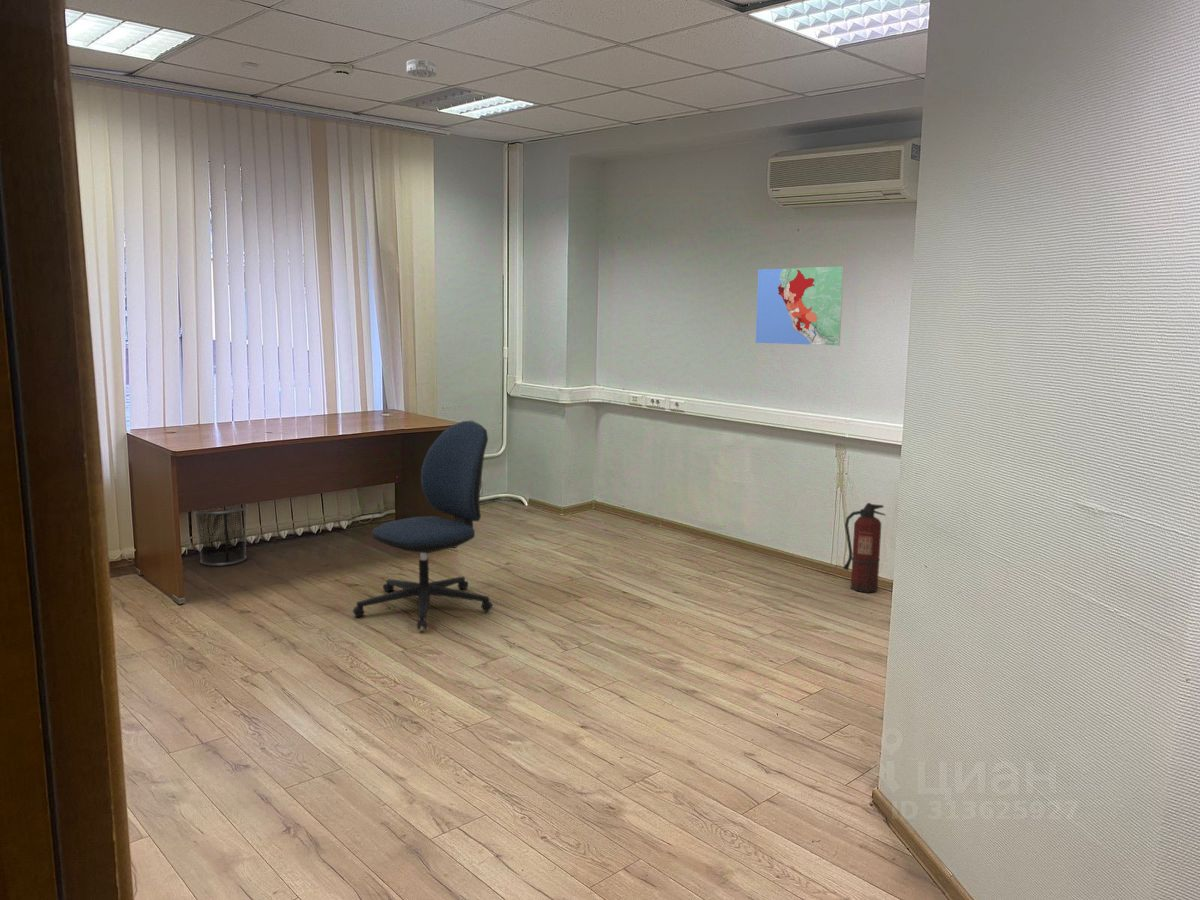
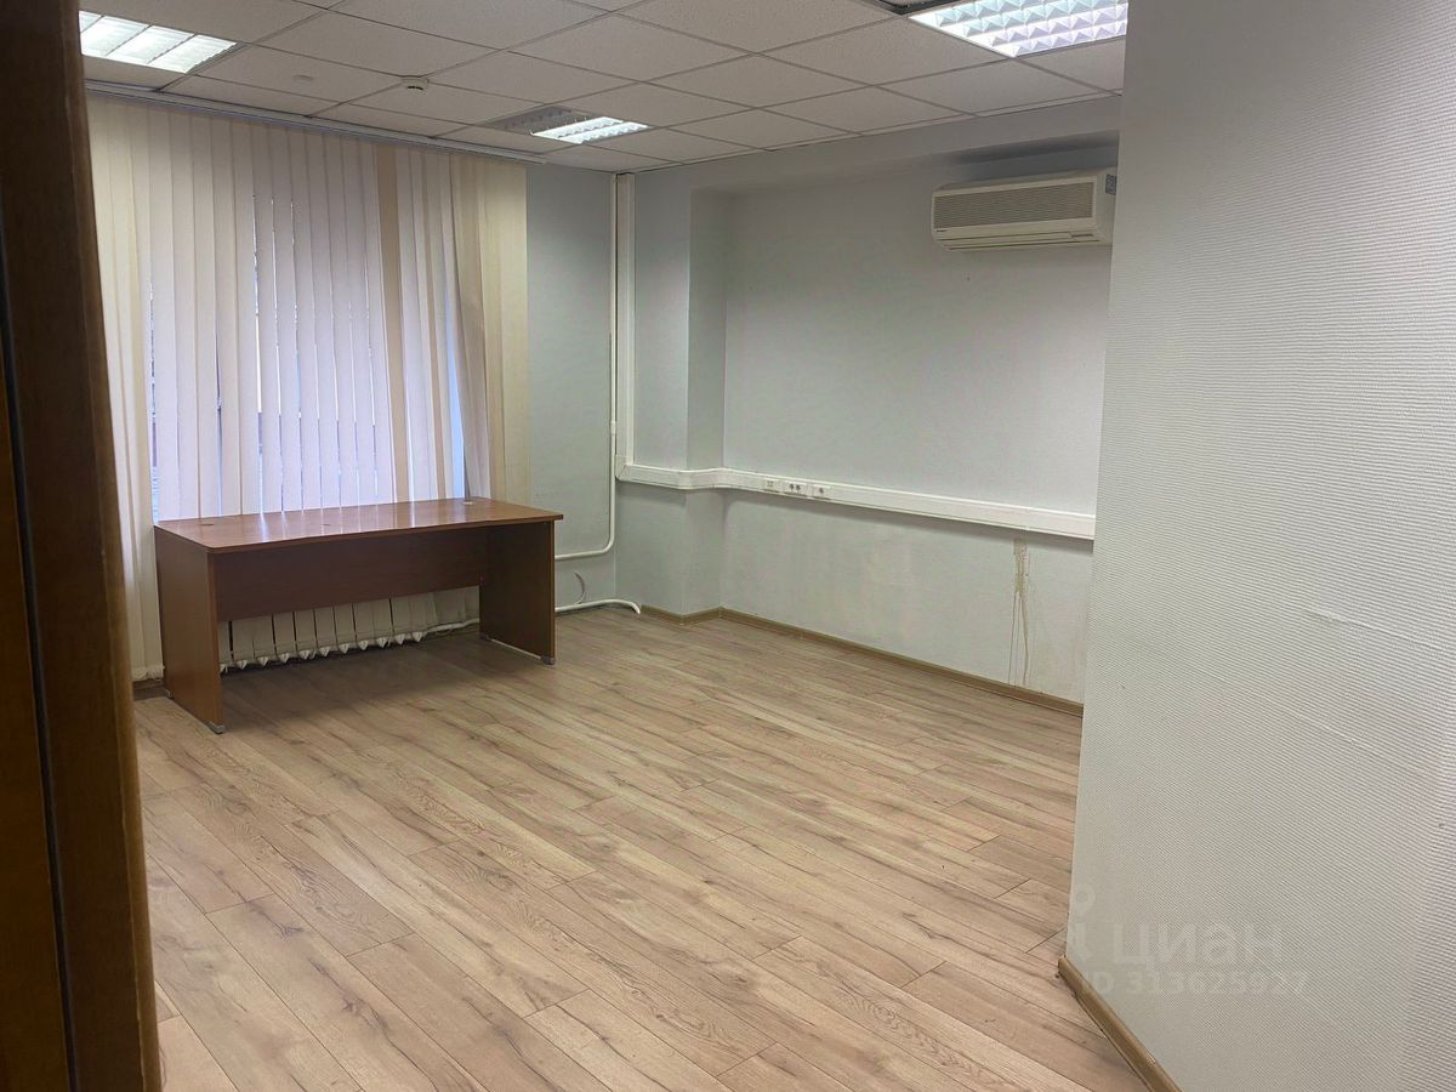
- smoke detector (421, 67)
- fire extinguisher (862, 545)
- map (797, 306)
- waste bin (222, 533)
- office chair (419, 517)
